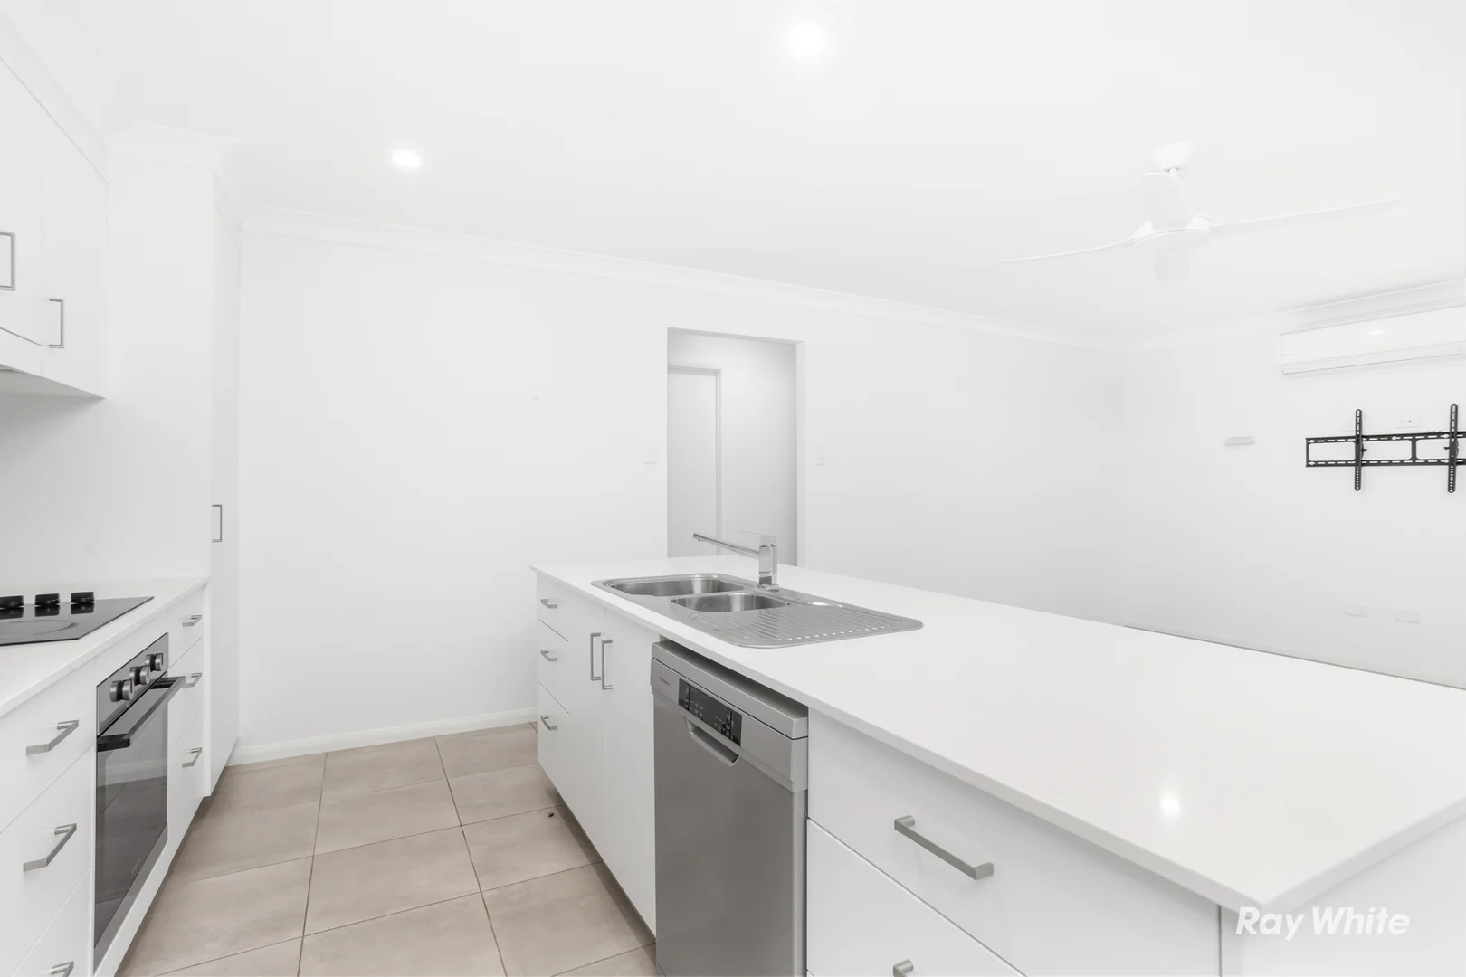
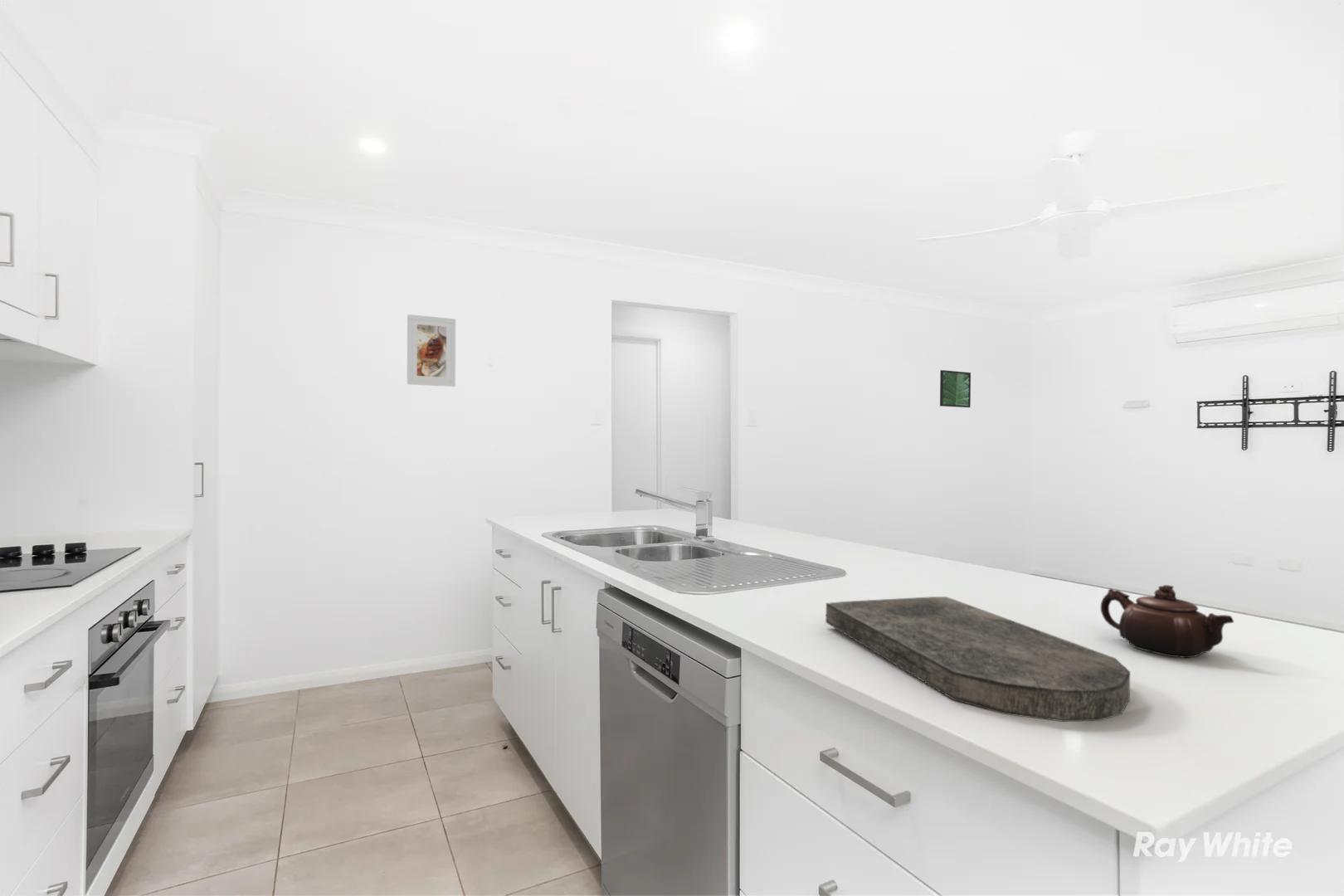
+ teapot (1162, 616)
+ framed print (431, 351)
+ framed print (955, 389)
+ cutting board (969, 647)
